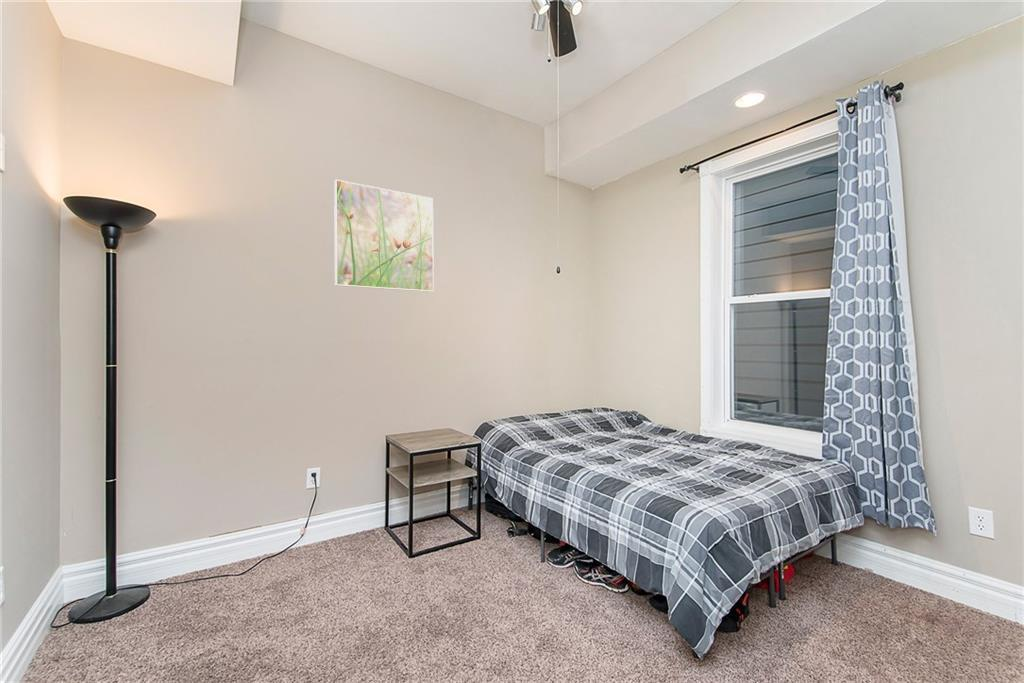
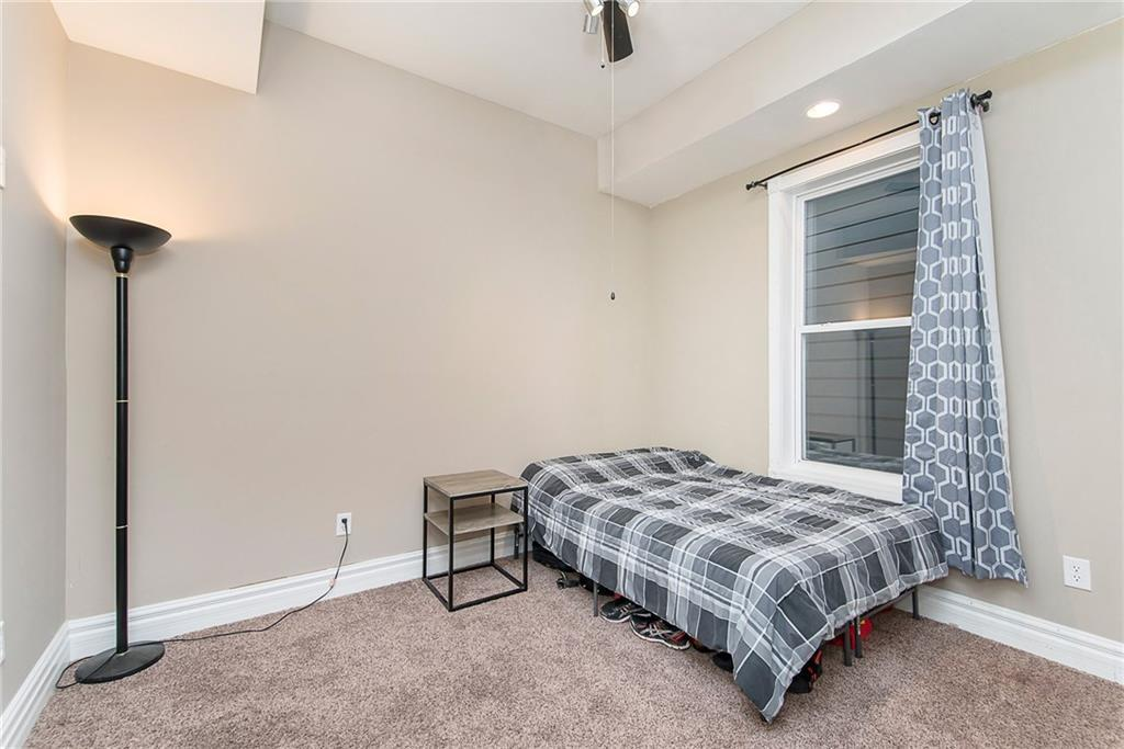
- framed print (386, 239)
